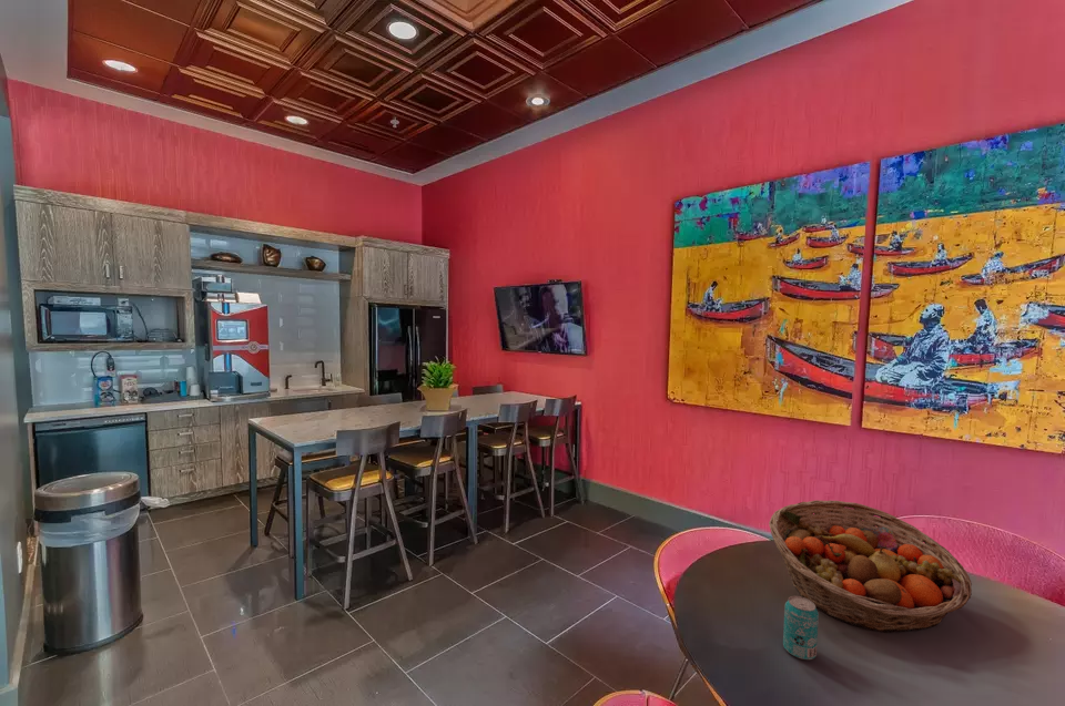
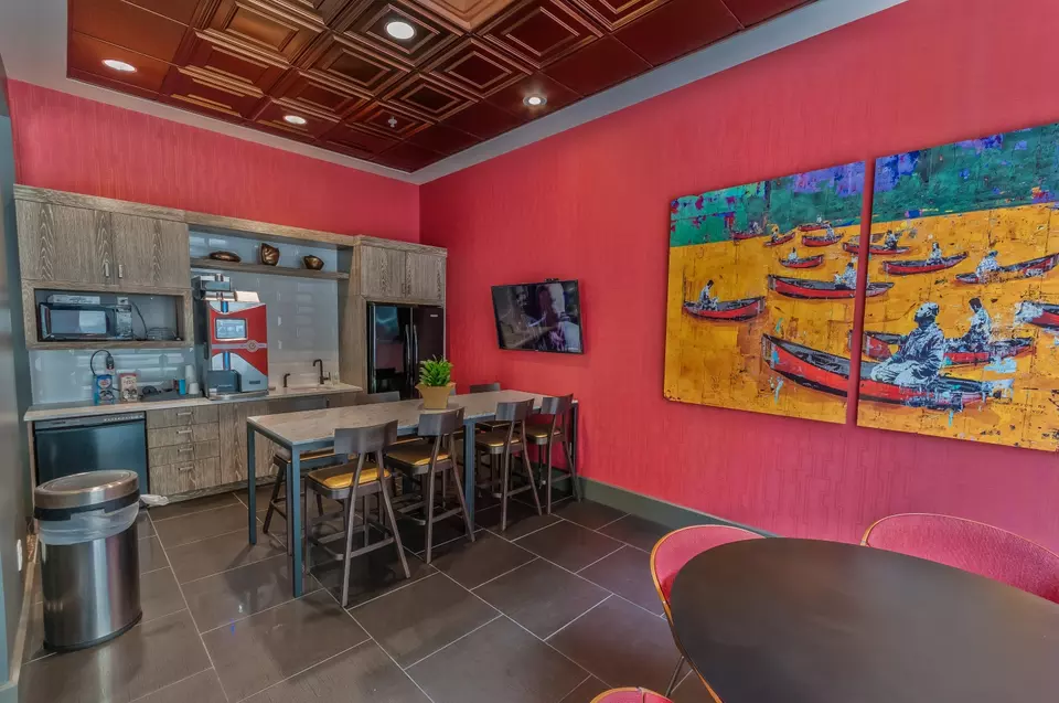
- beverage can (800, 626)
- fruit basket (861, 561)
